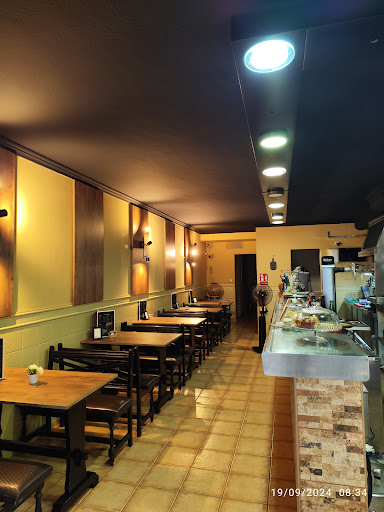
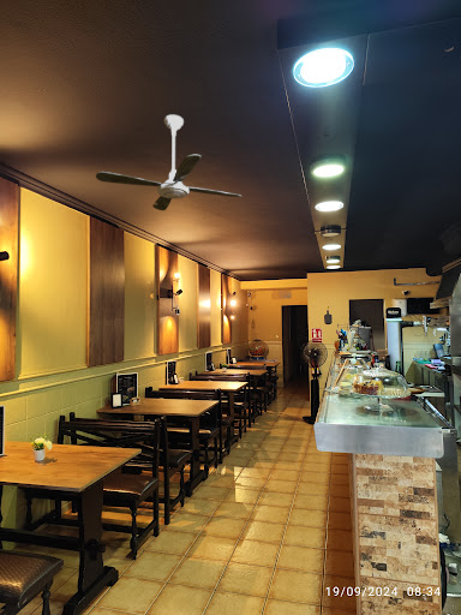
+ ceiling fan (172, 156)
